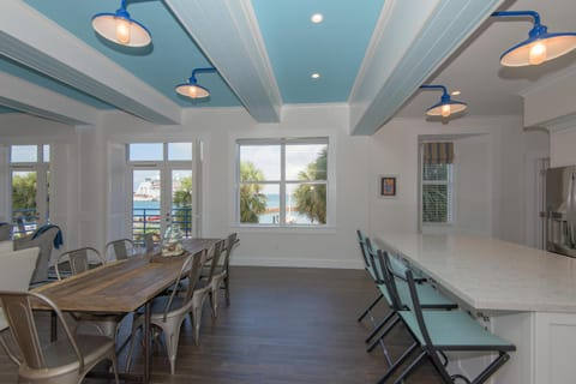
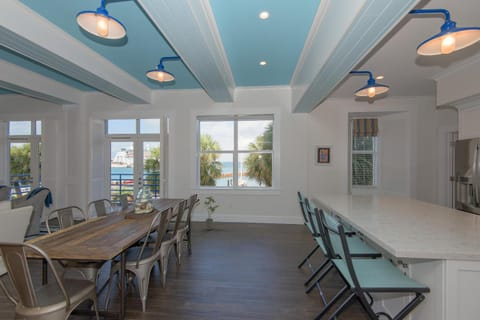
+ house plant (211, 212)
